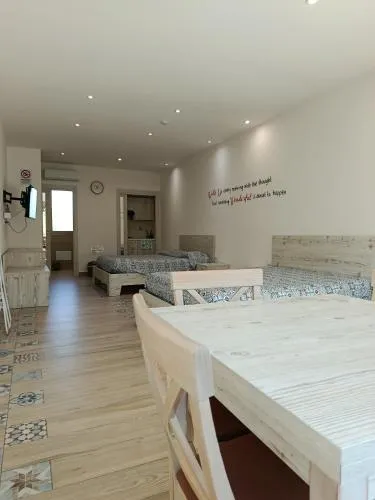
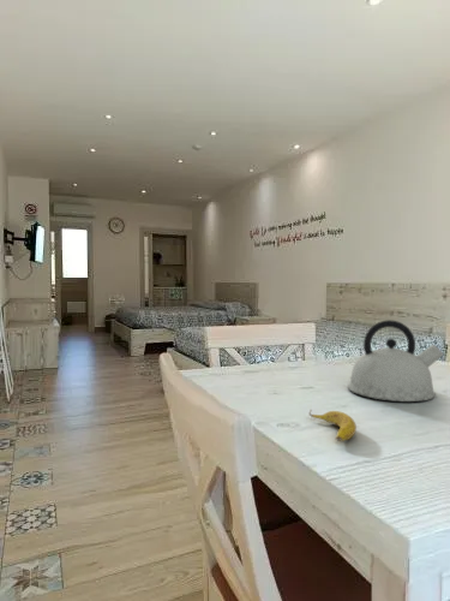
+ kettle (395, 356)
+ banana (331, 422)
